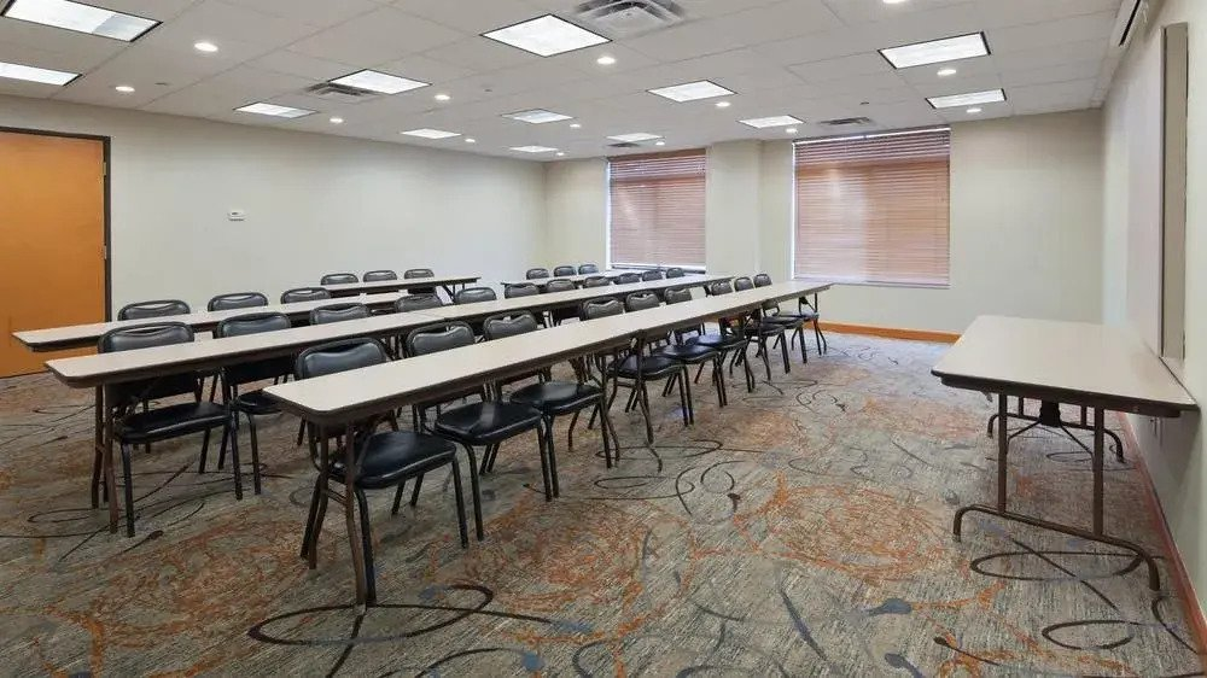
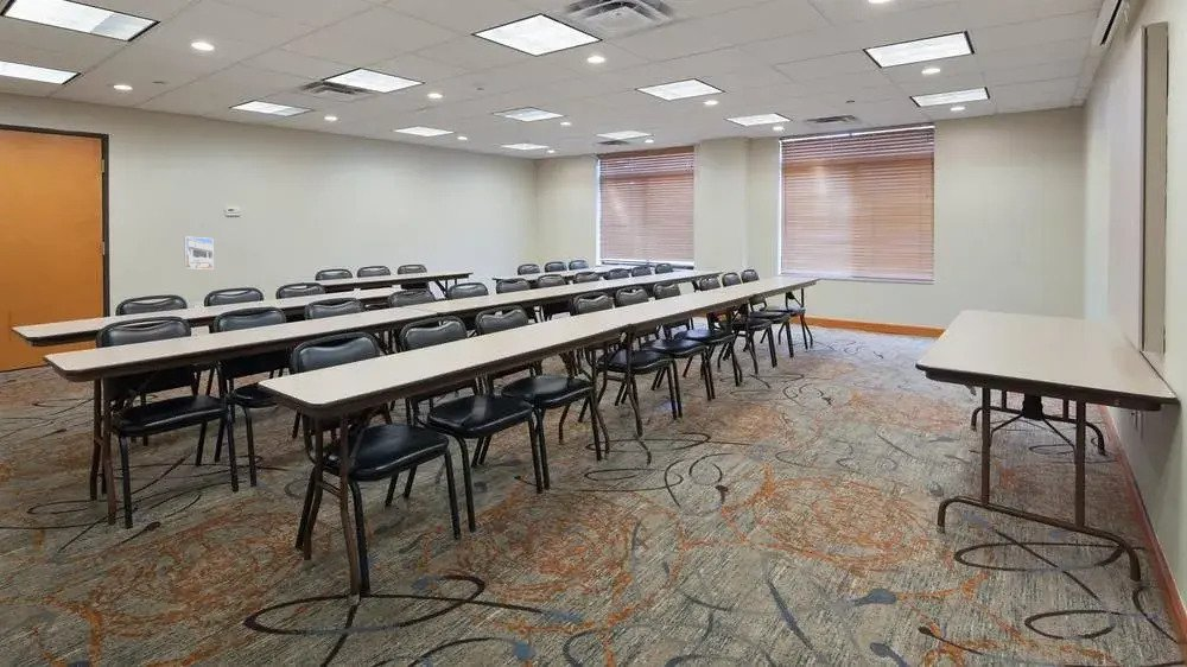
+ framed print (198, 253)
